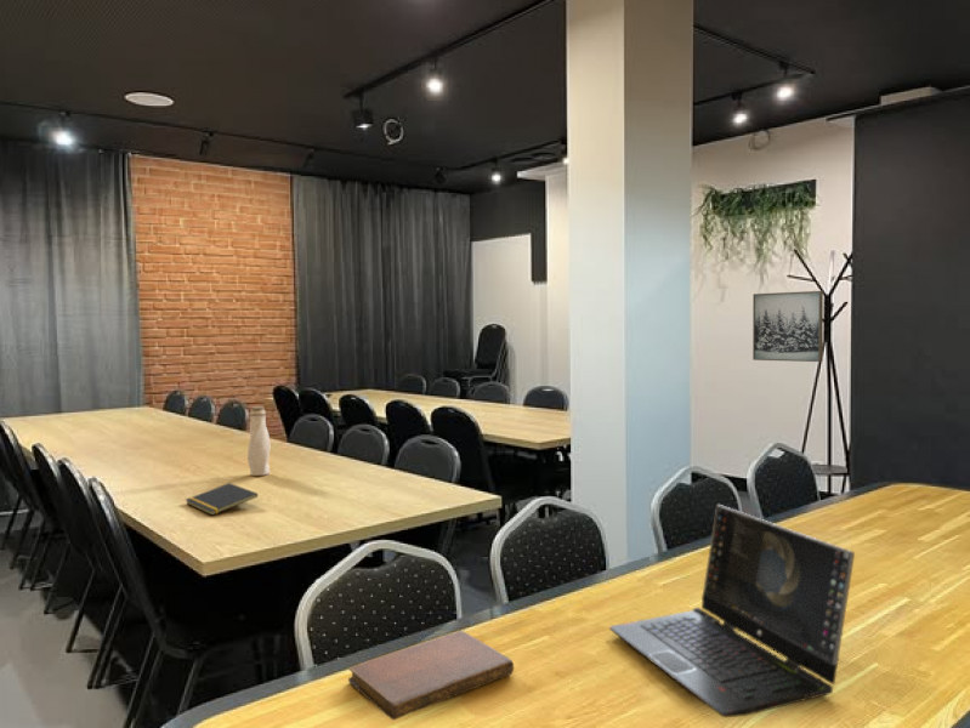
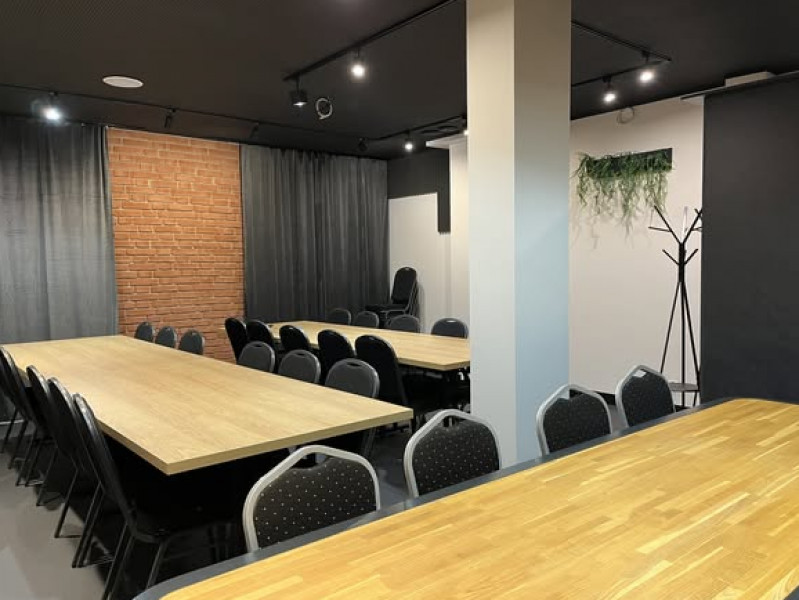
- notebook (431, 670)
- water bottle (257, 439)
- laptop computer (720, 597)
- notepad (221, 497)
- wall art (785, 326)
